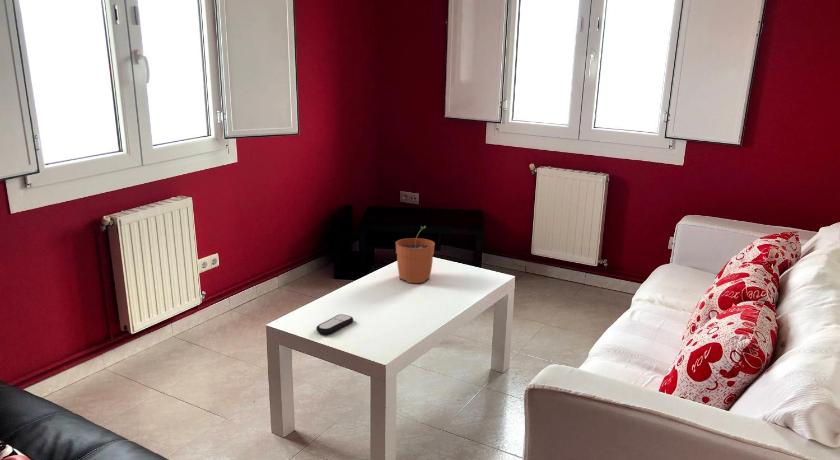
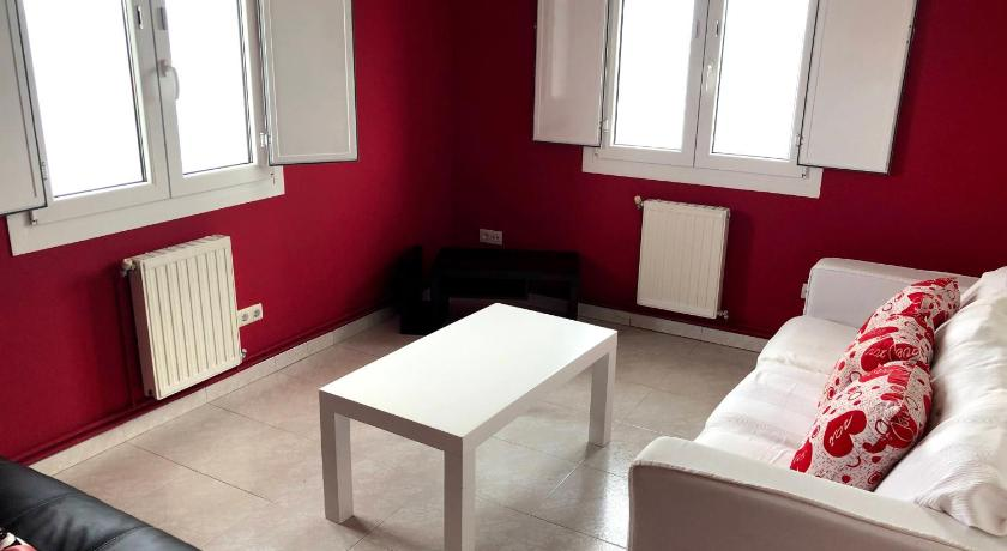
- plant pot (415, 251)
- remote control (334, 323)
